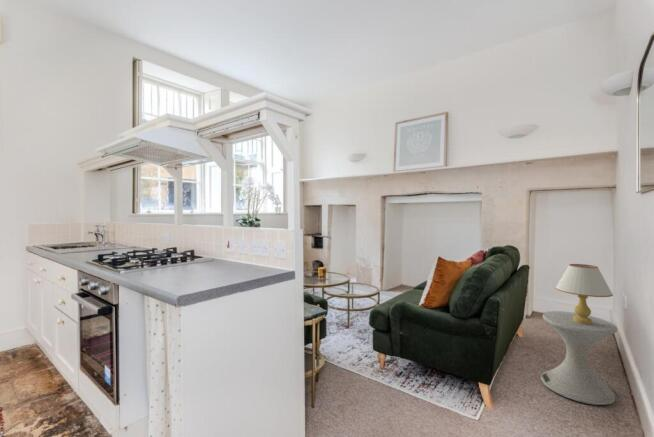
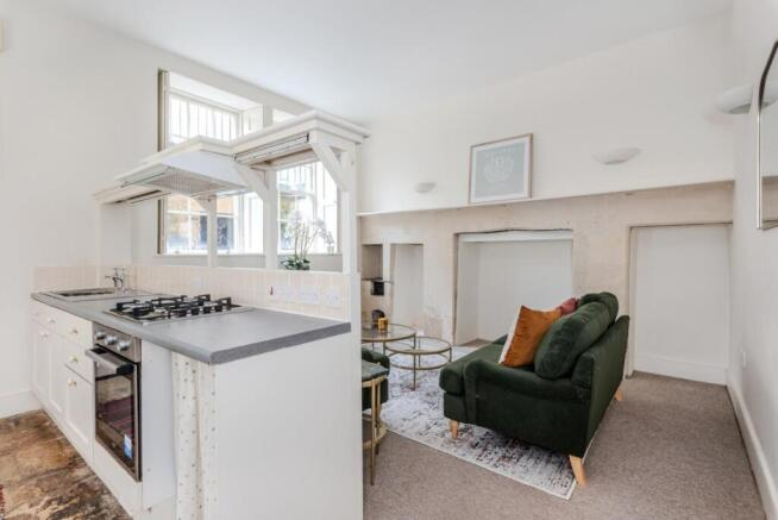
- side table (576, 353)
- table lamp (582, 293)
